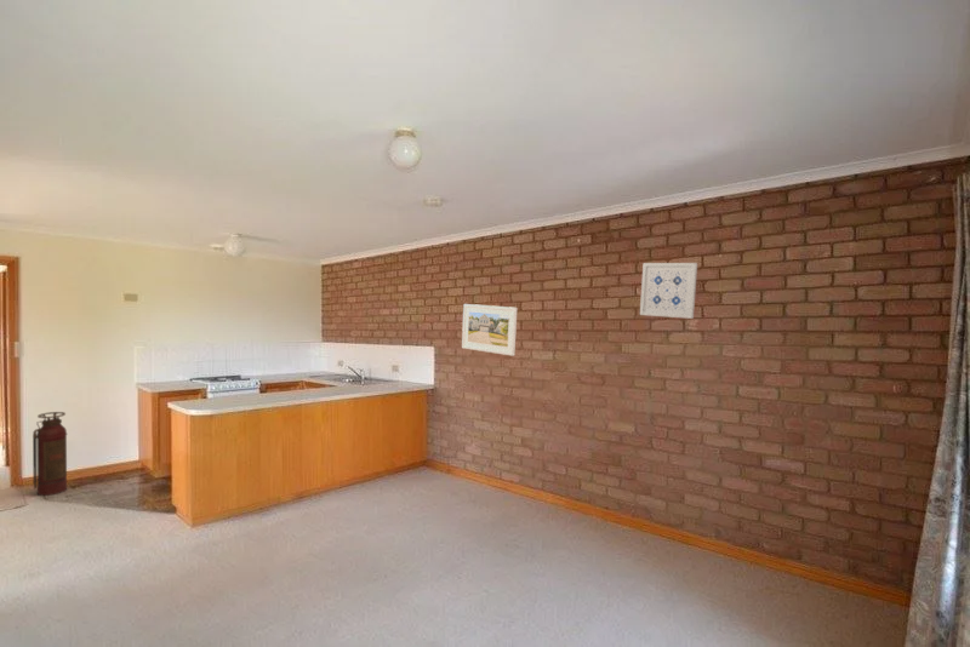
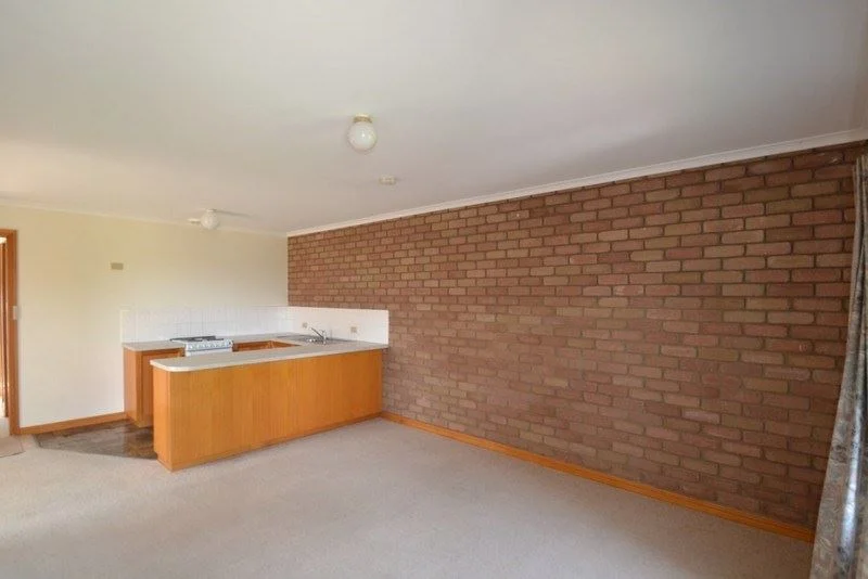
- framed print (487, 328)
- wall art (667, 290)
- fire extinguisher (50, 453)
